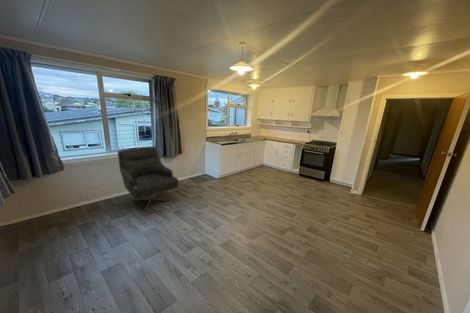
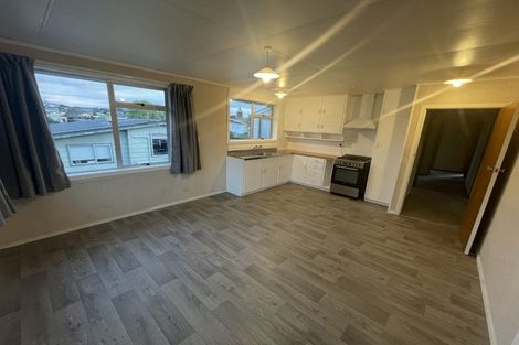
- chair (147, 175)
